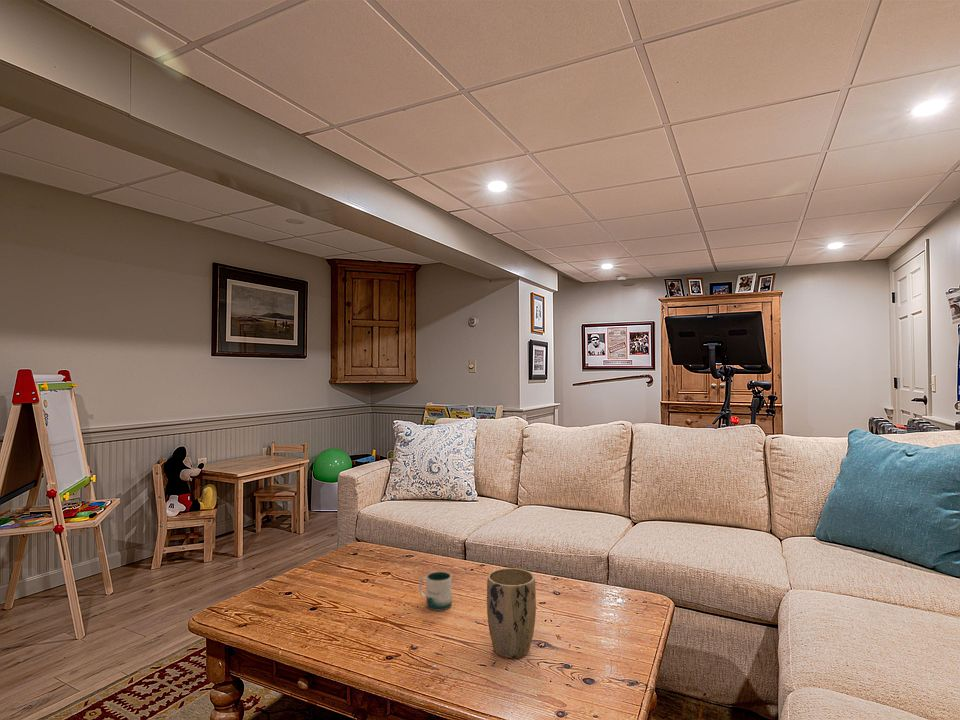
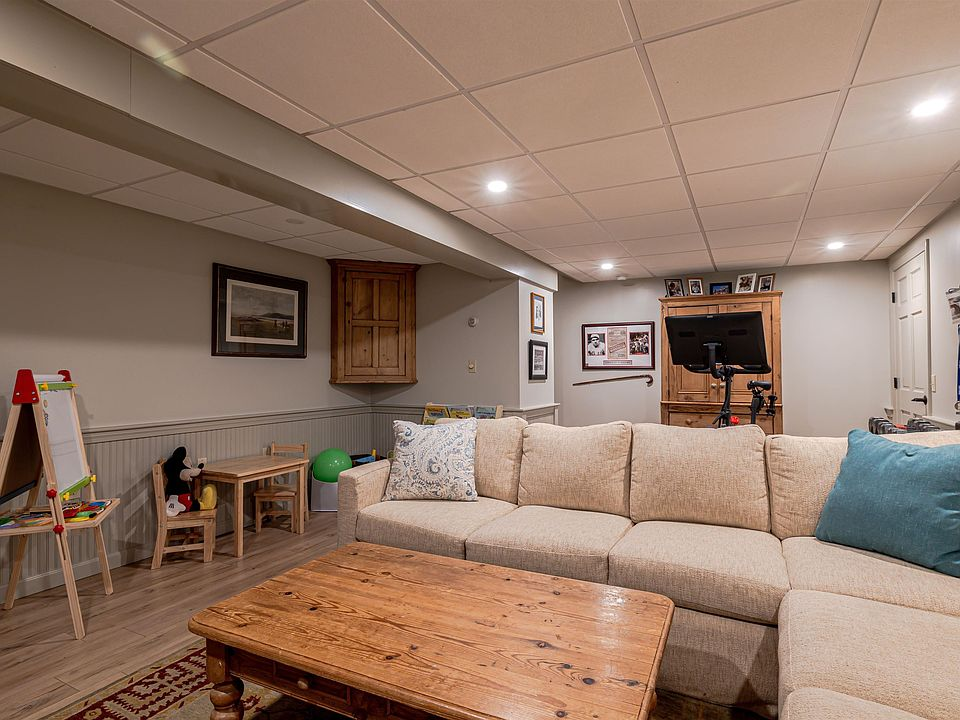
- plant pot (511, 612)
- mug (434, 589)
